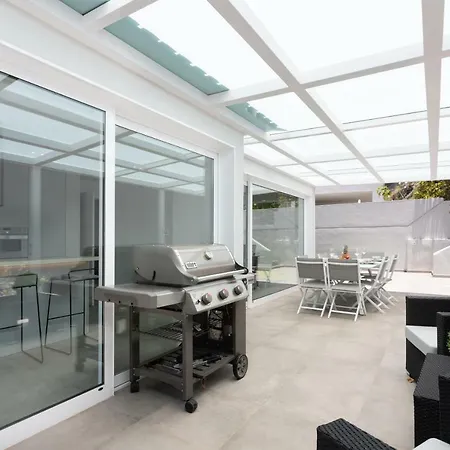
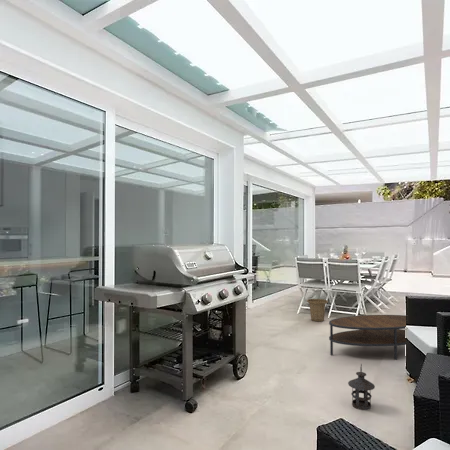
+ basket (317, 310)
+ lantern (361, 384)
+ coffee table (379, 336)
